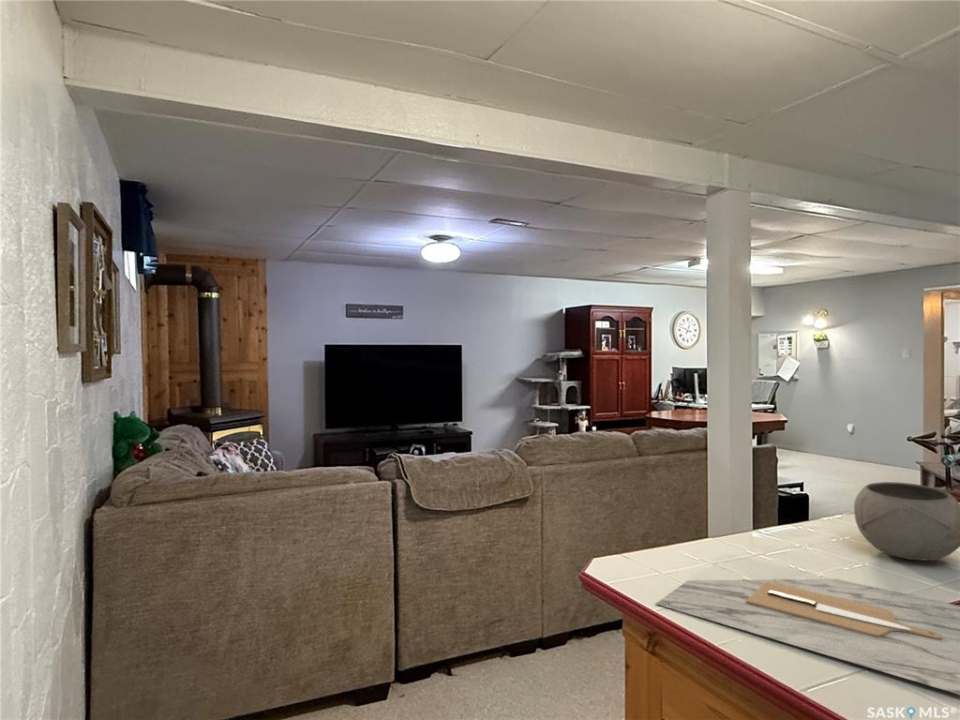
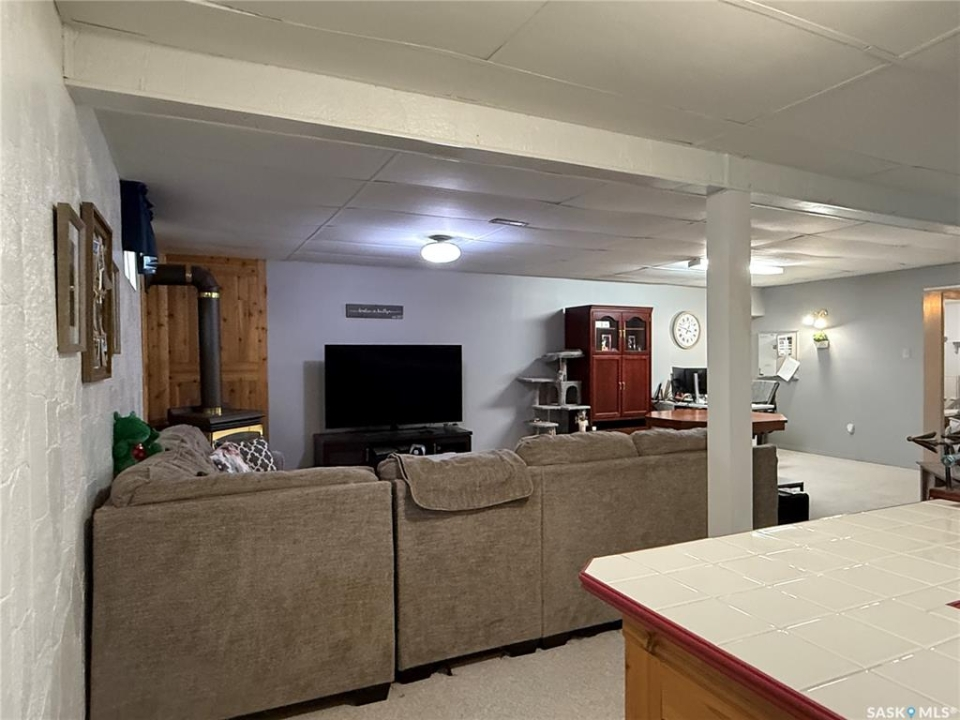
- cutting board (830, 608)
- bowl (908, 522)
